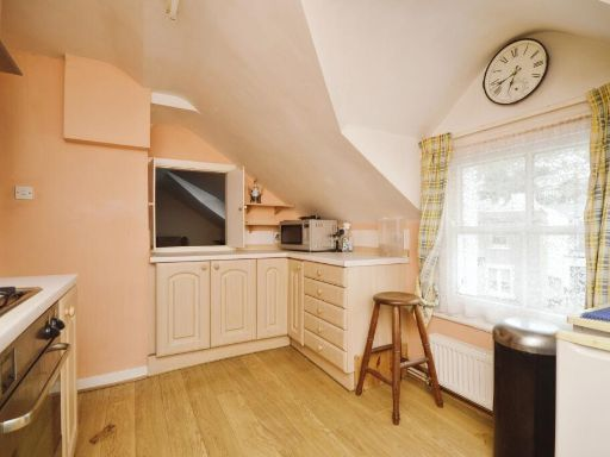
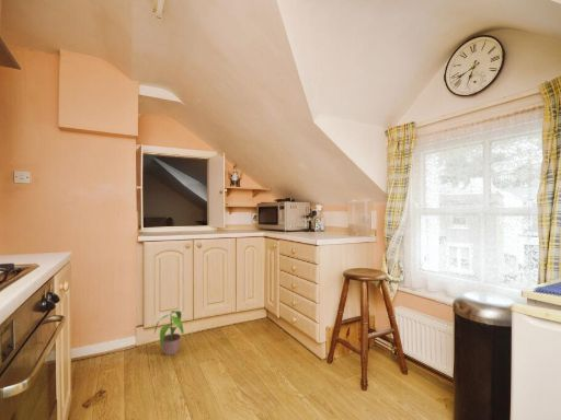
+ potted plant (171, 332)
